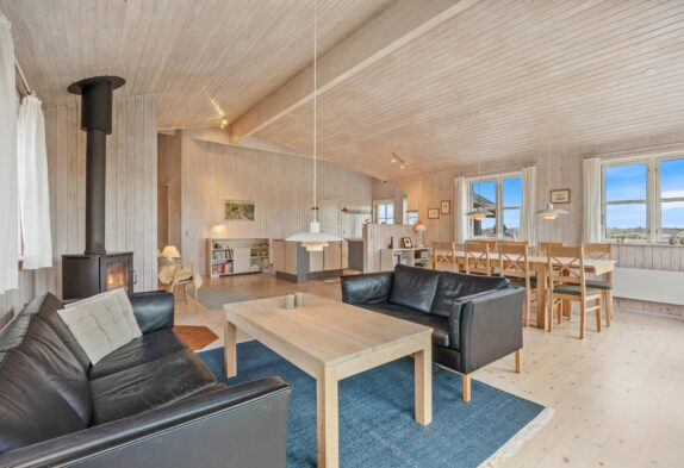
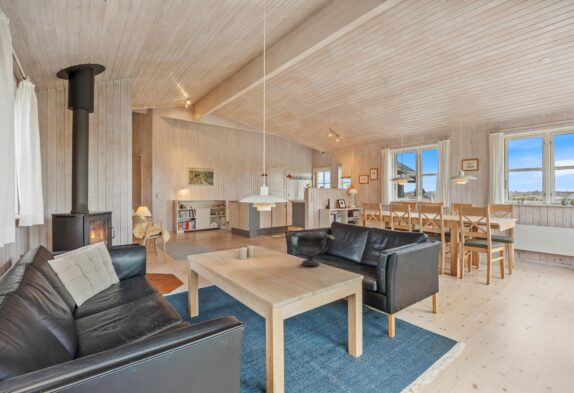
+ decorative bowl (307, 247)
